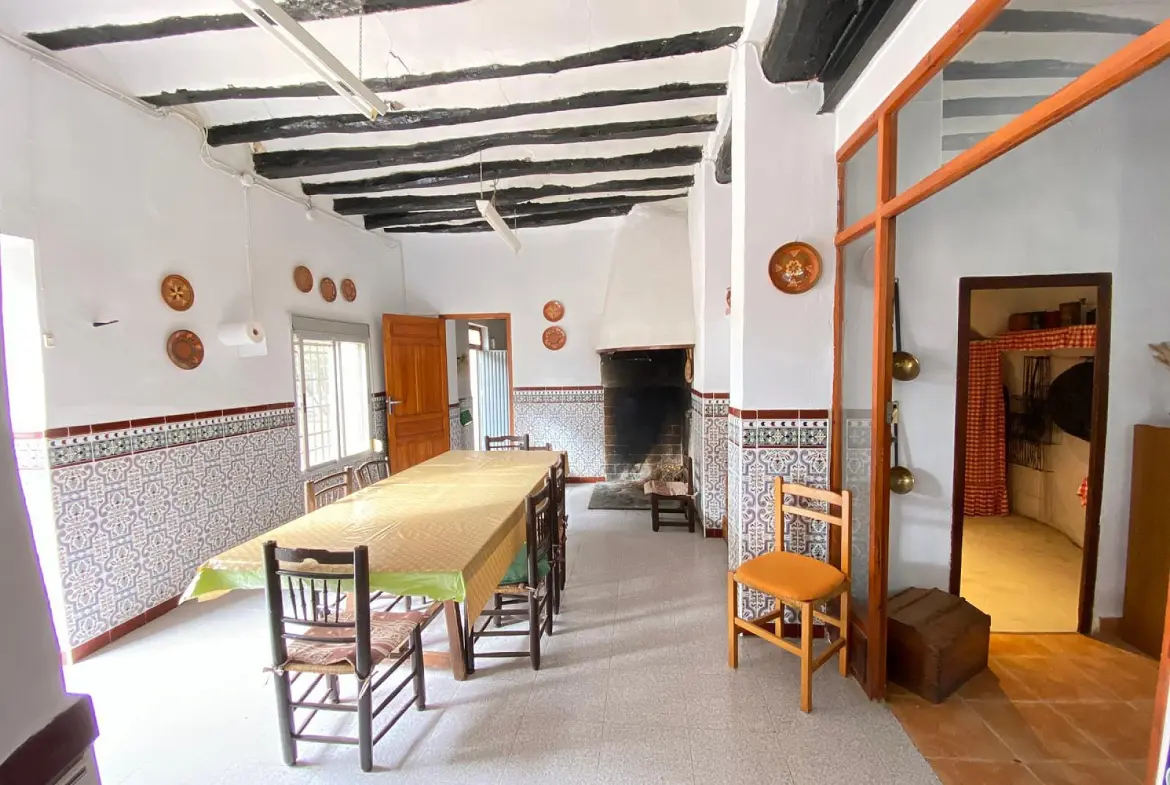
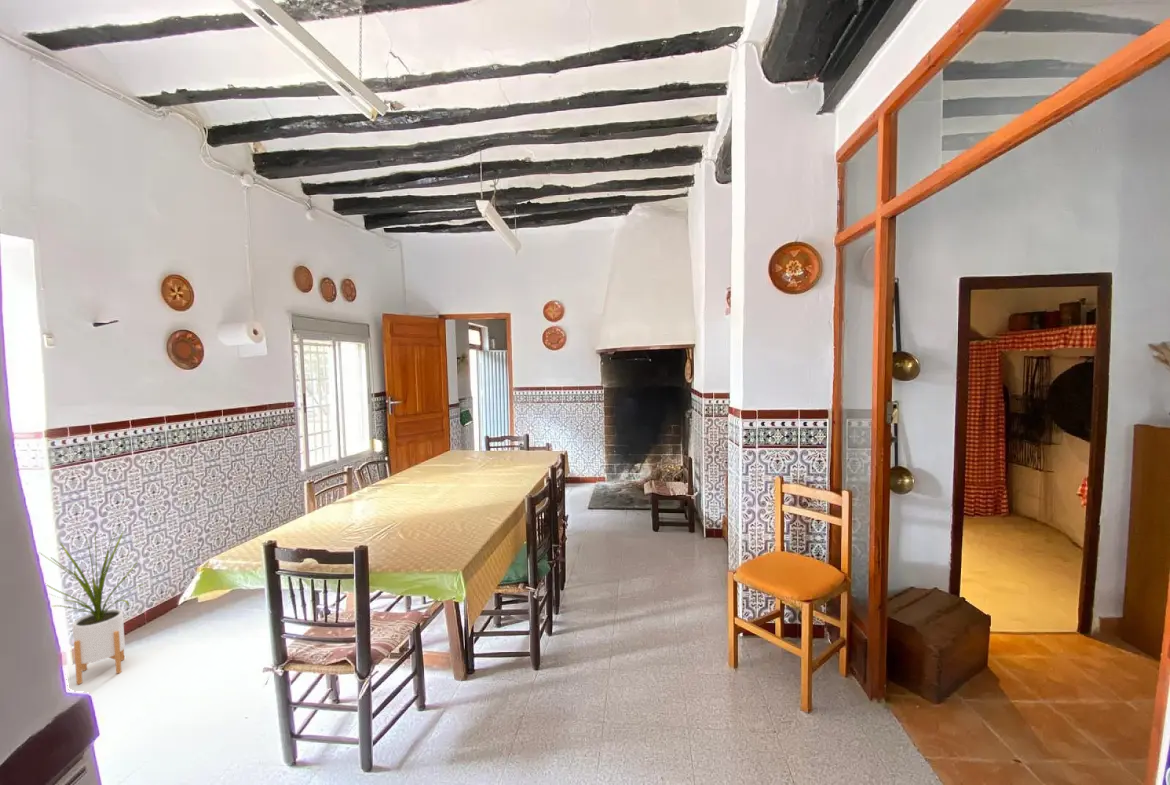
+ house plant (96, 600)
